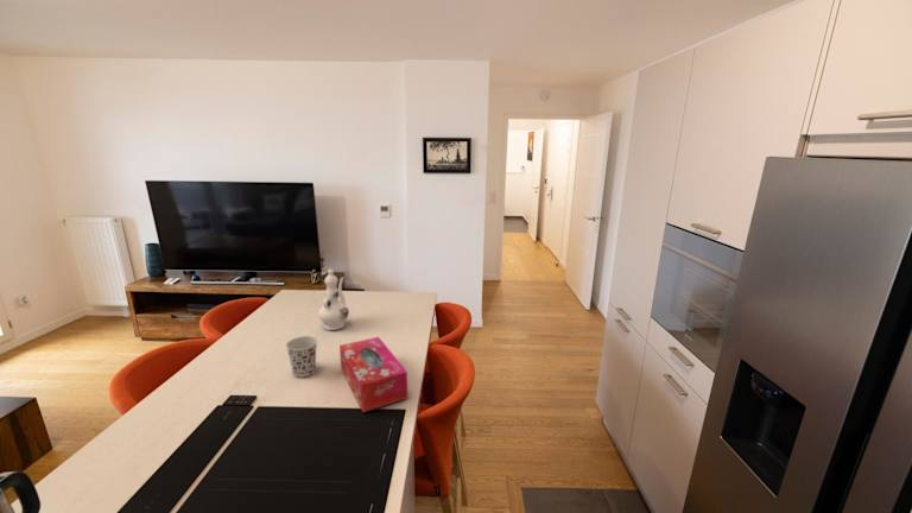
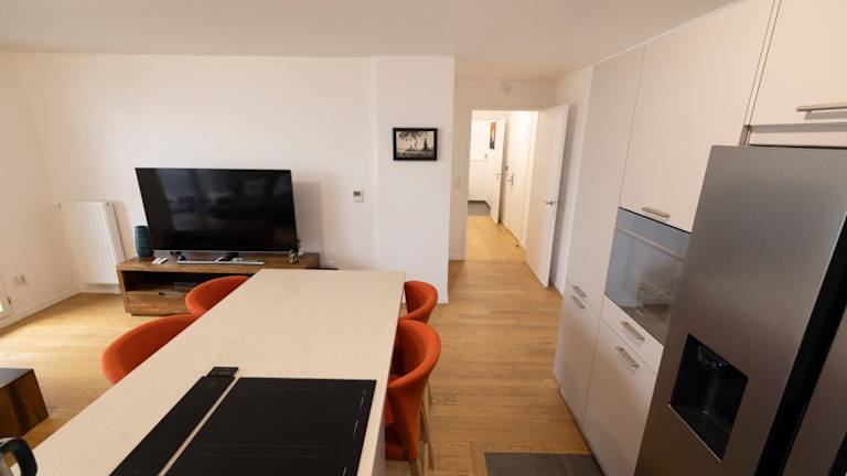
- tissue box (372, 369)
- chinaware (334, 297)
- cup (303, 356)
